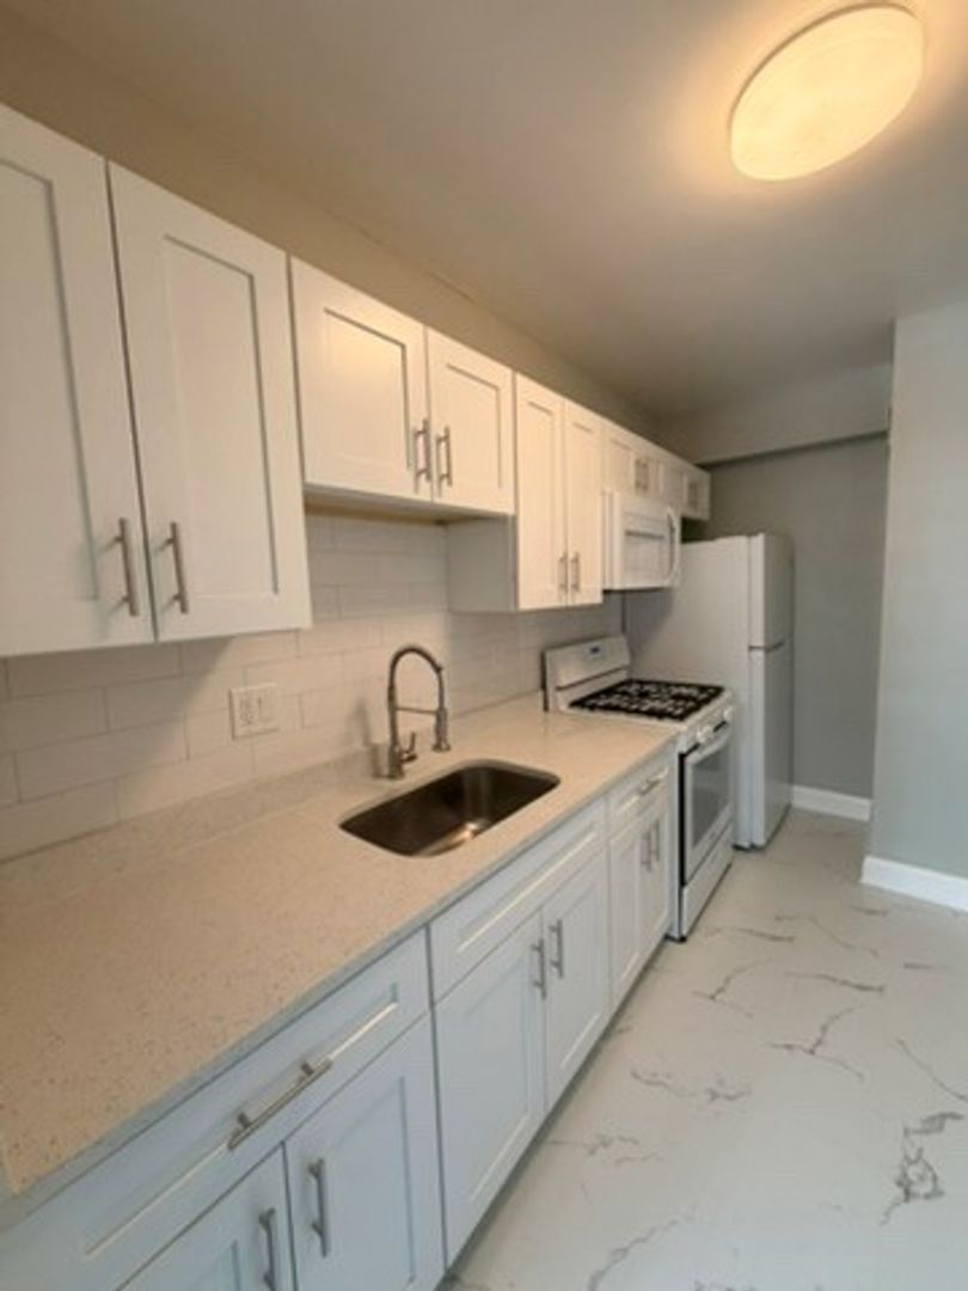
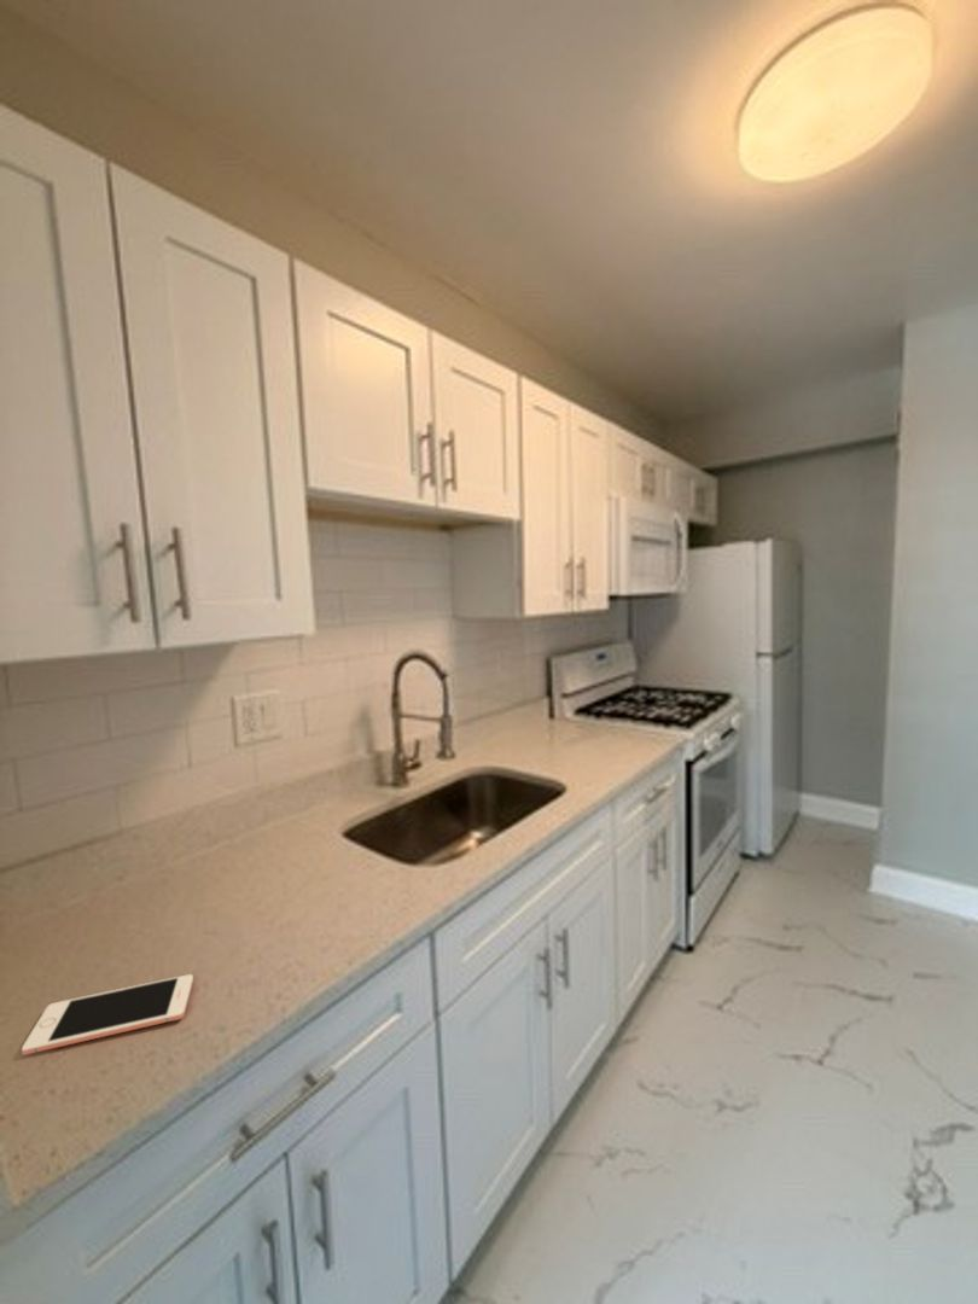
+ cell phone (115, 1011)
